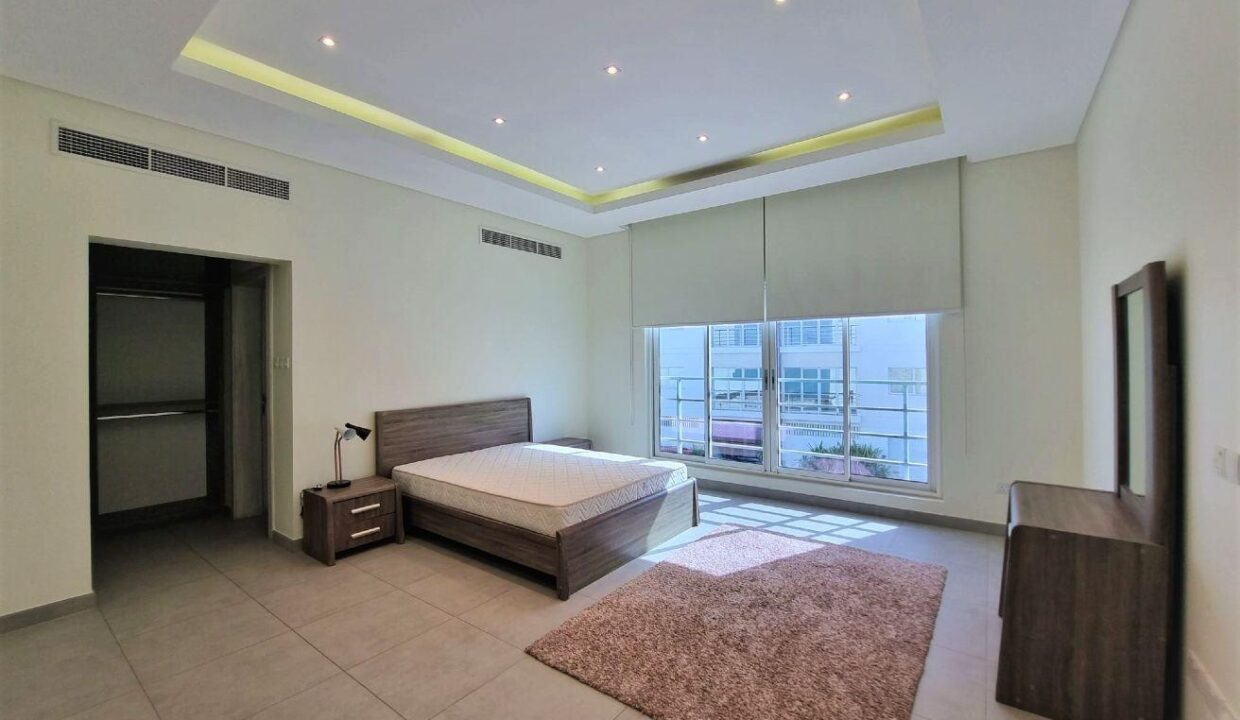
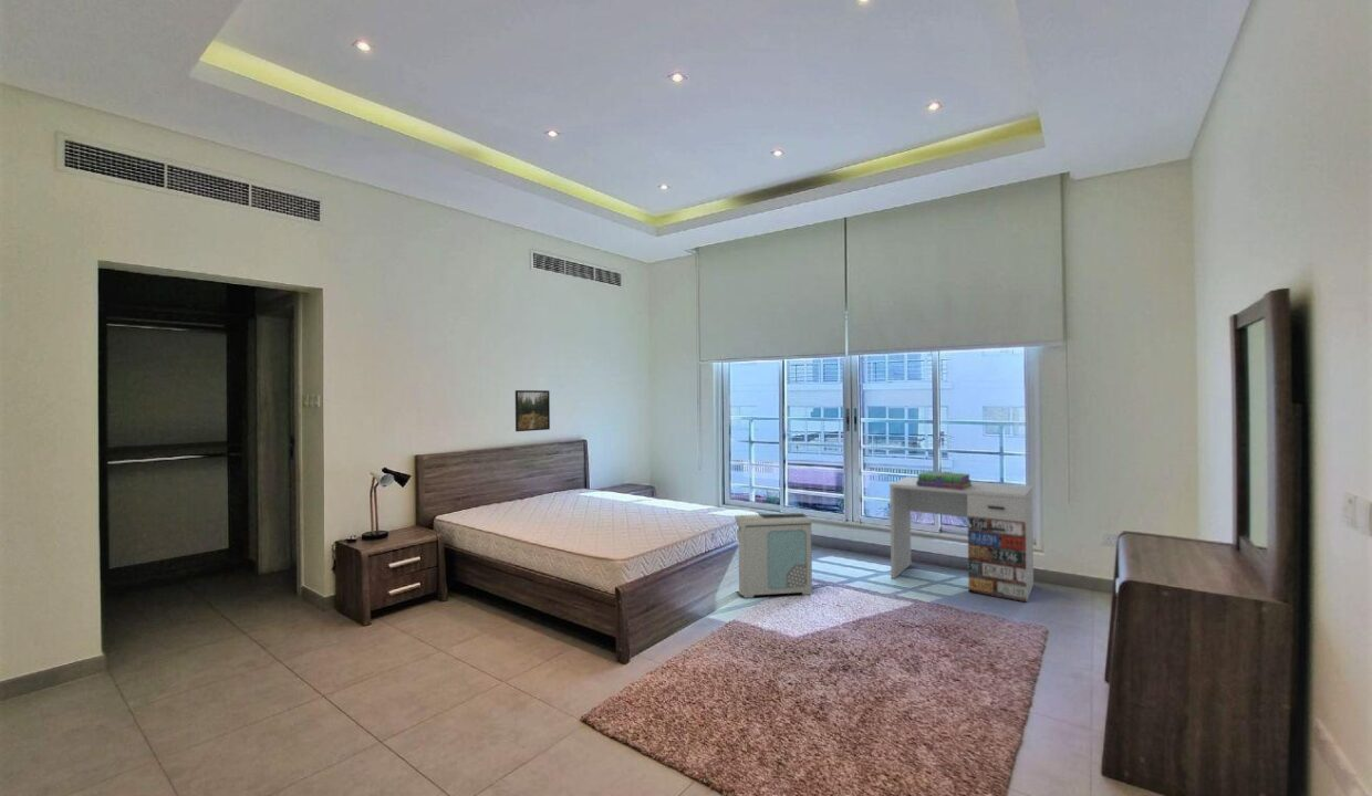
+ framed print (532, 410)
+ stack of books (944, 479)
+ air purifier (773, 553)
+ desk (968, 533)
